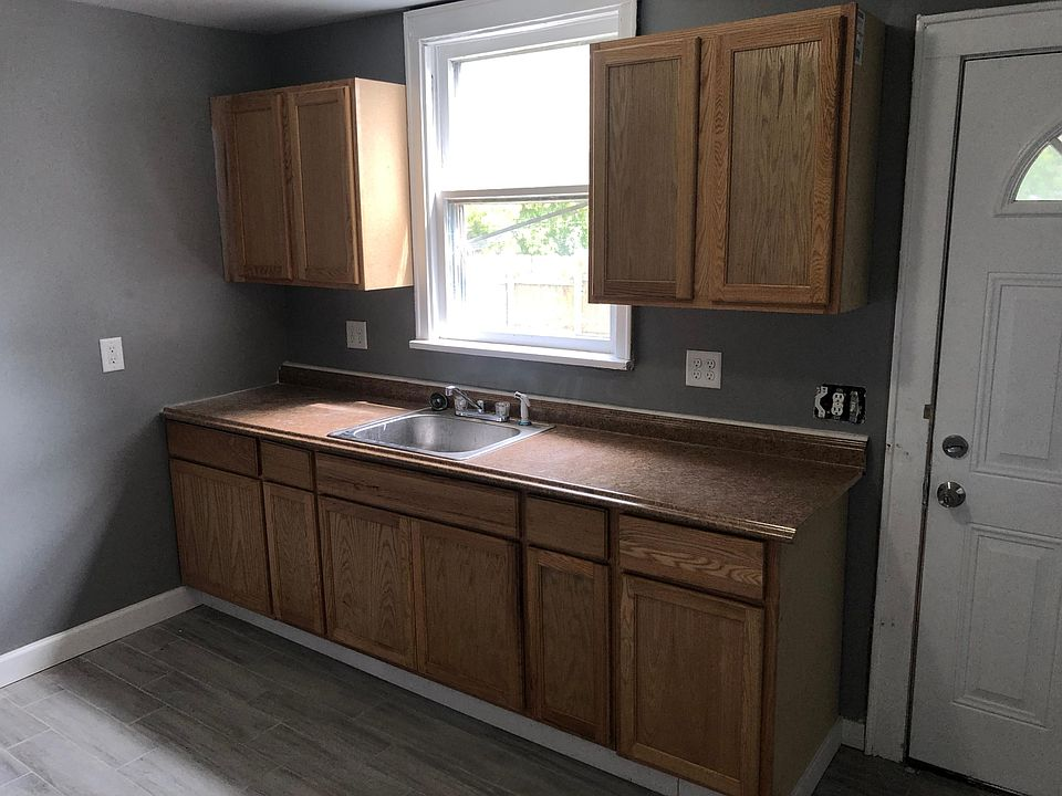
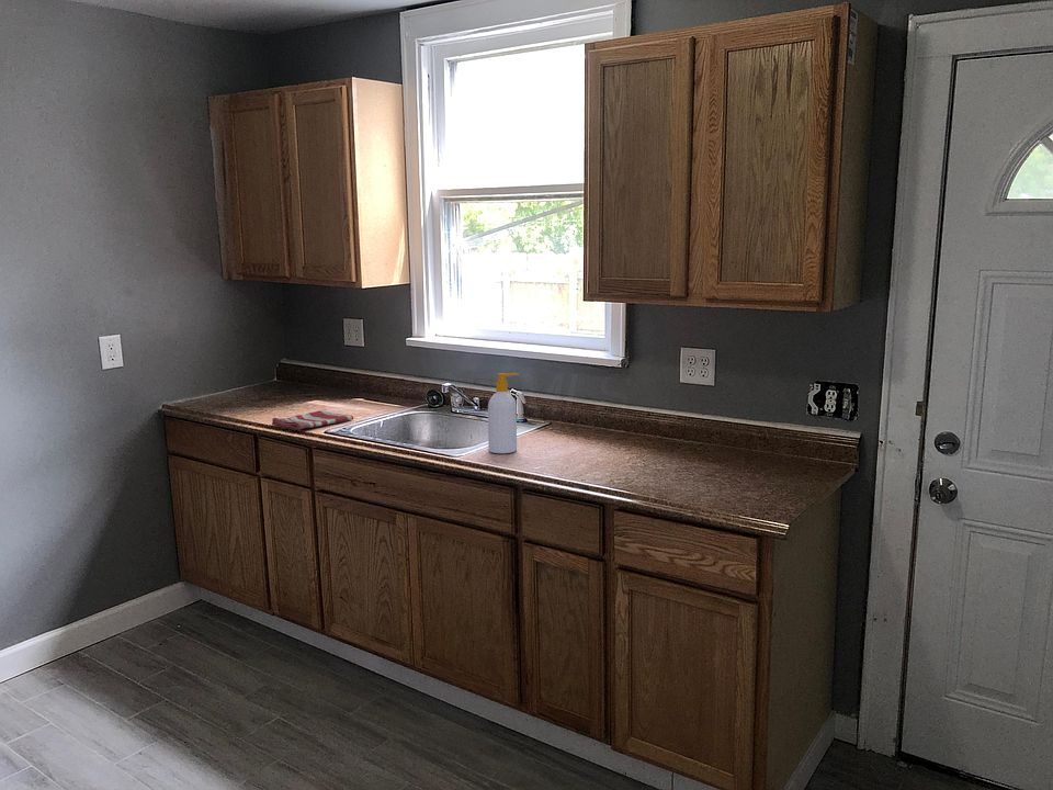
+ dish towel (313, 419)
+ soap bottle (503, 411)
